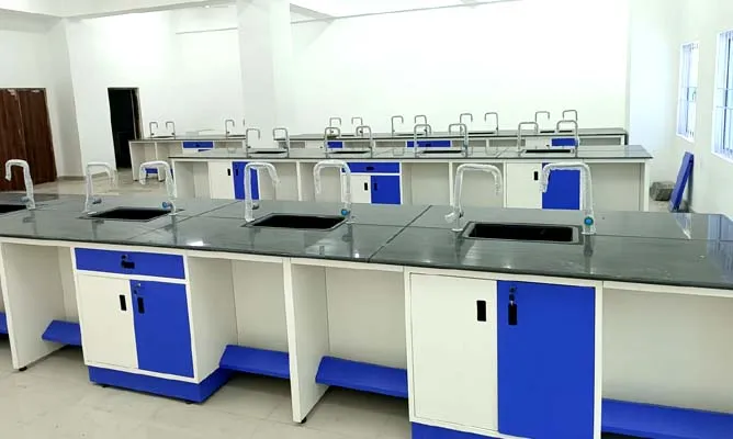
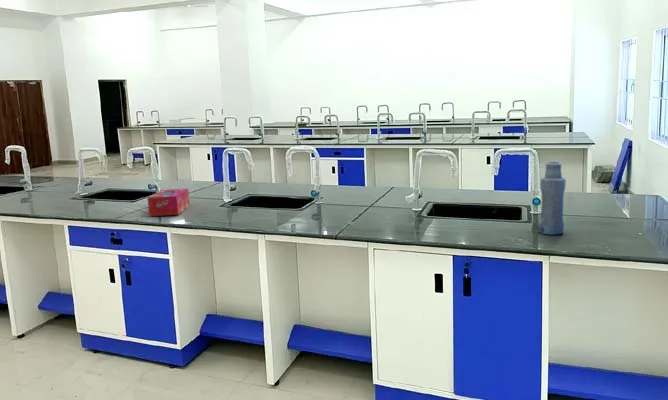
+ bottle (552, 197)
+ tissue box (169, 201)
